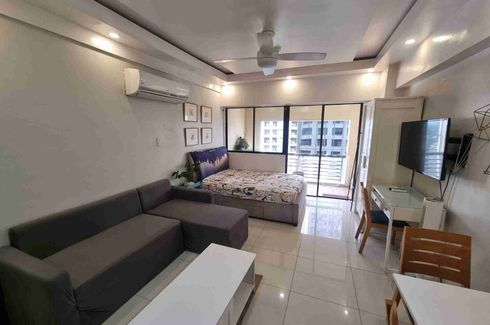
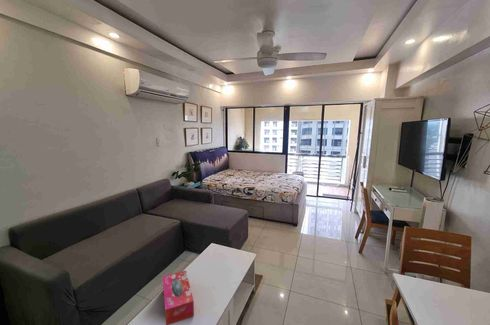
+ tissue box (177, 294)
